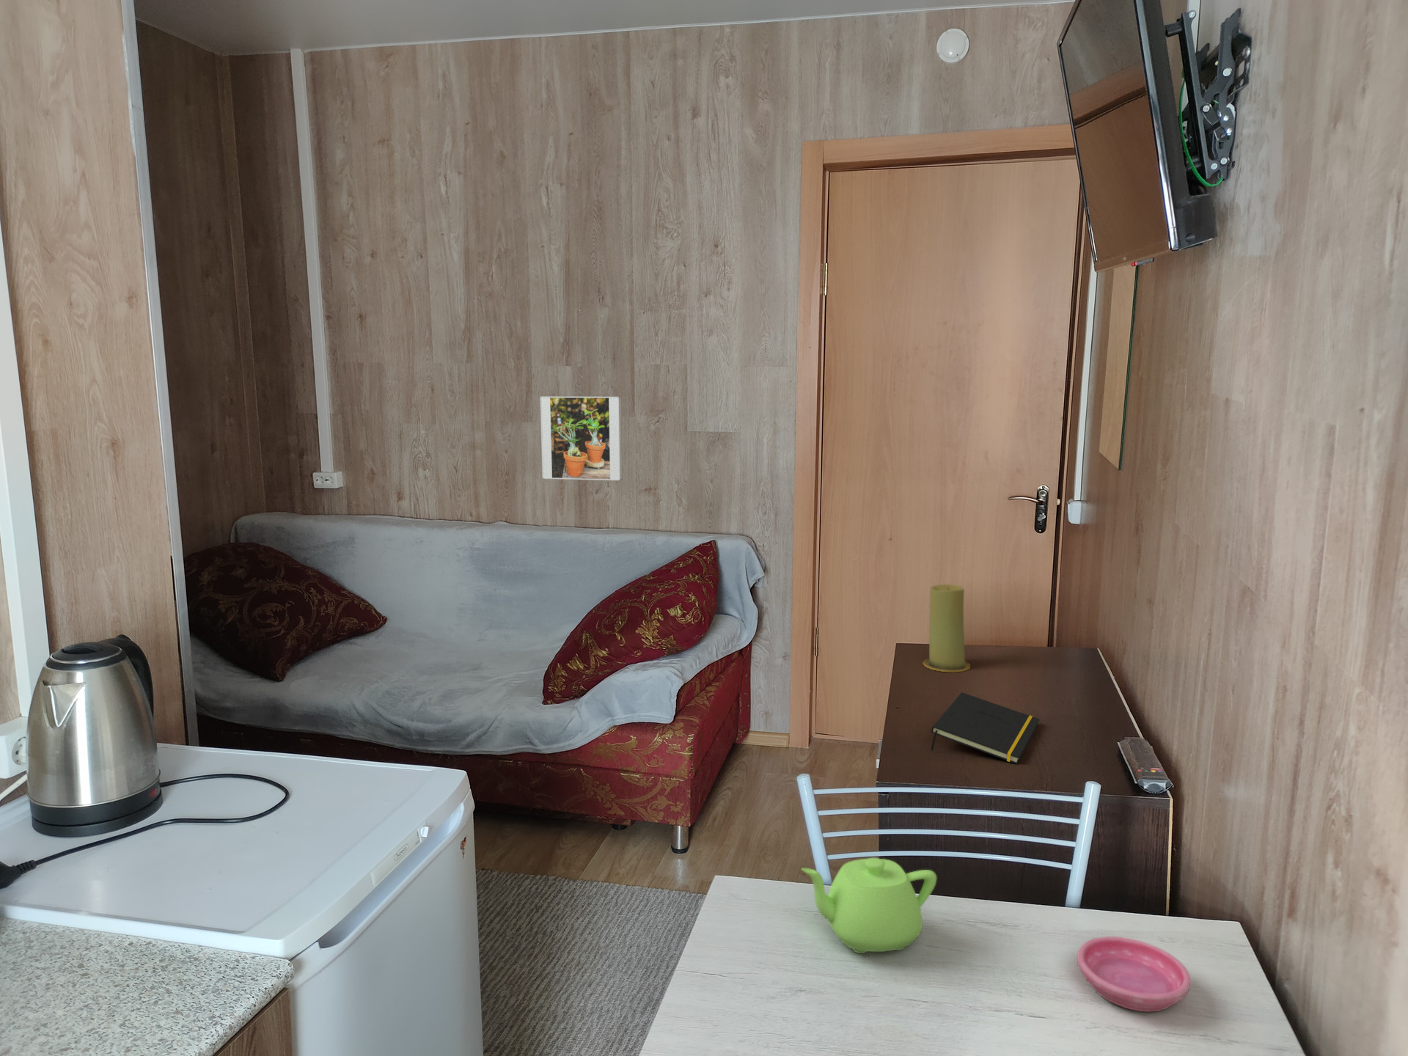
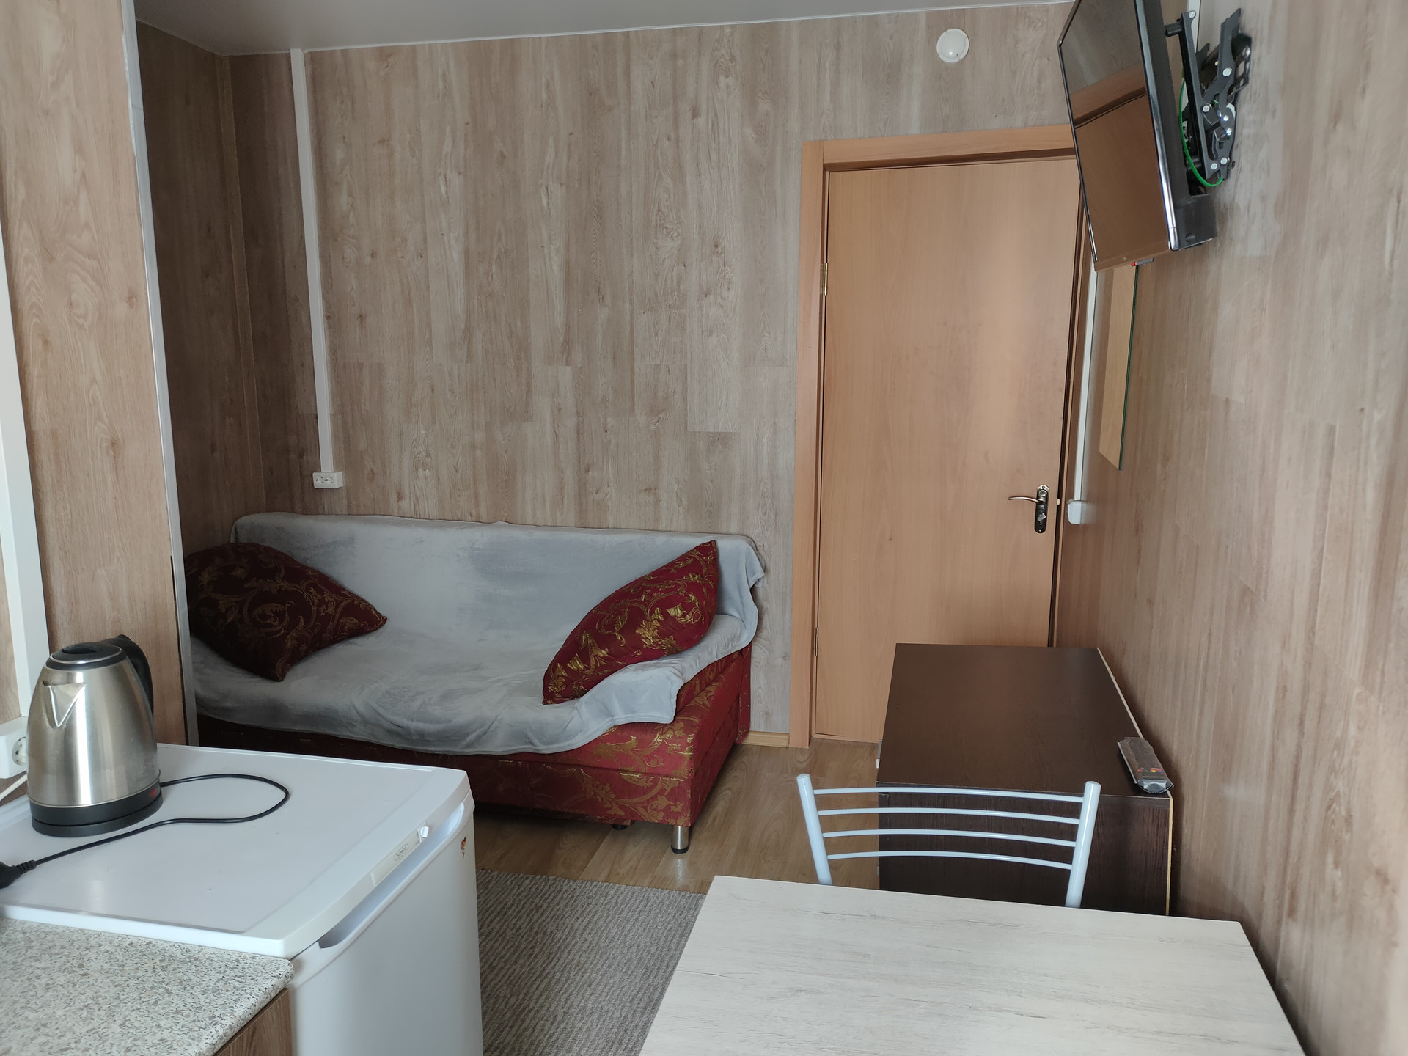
- candle (948, 626)
- notepad (987, 725)
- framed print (581, 438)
- teapot (868, 900)
- saucer (1132, 976)
